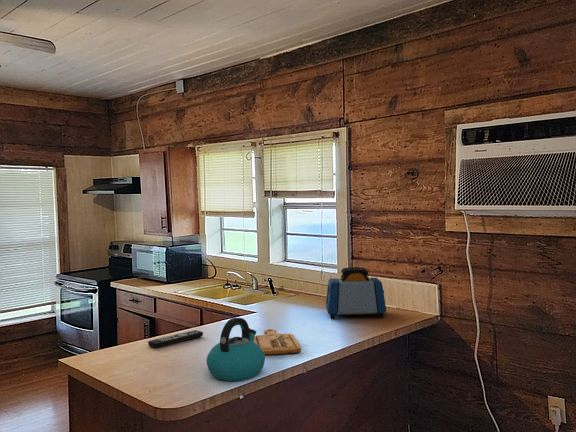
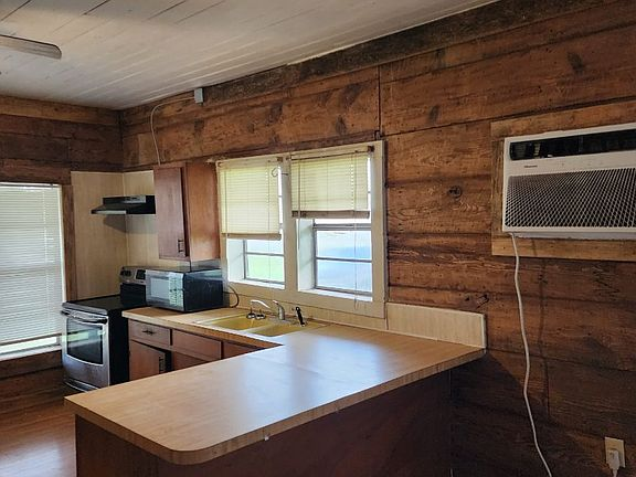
- cutting board (274, 340)
- remote control (176, 338)
- toaster (355, 291)
- kettle (237, 344)
